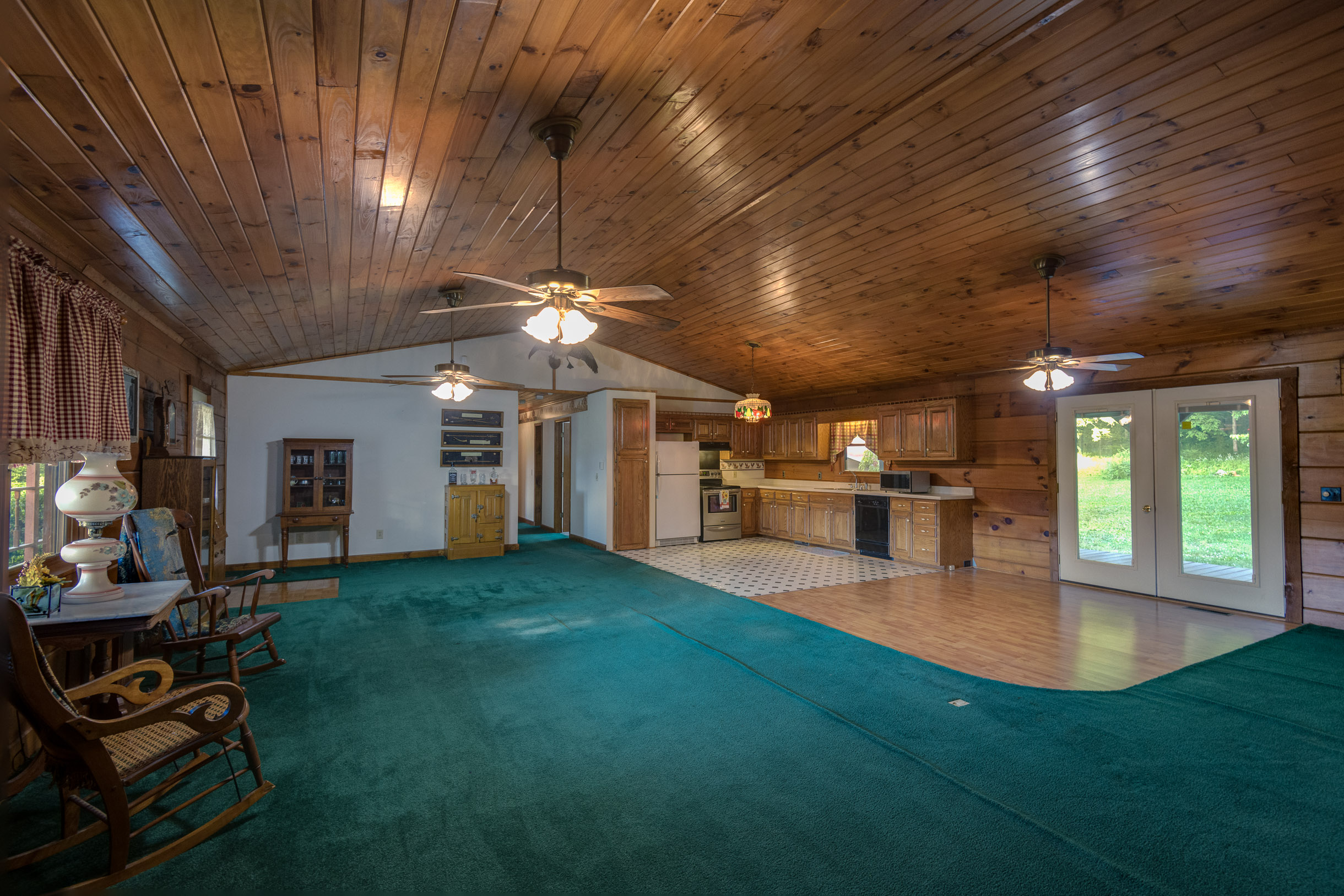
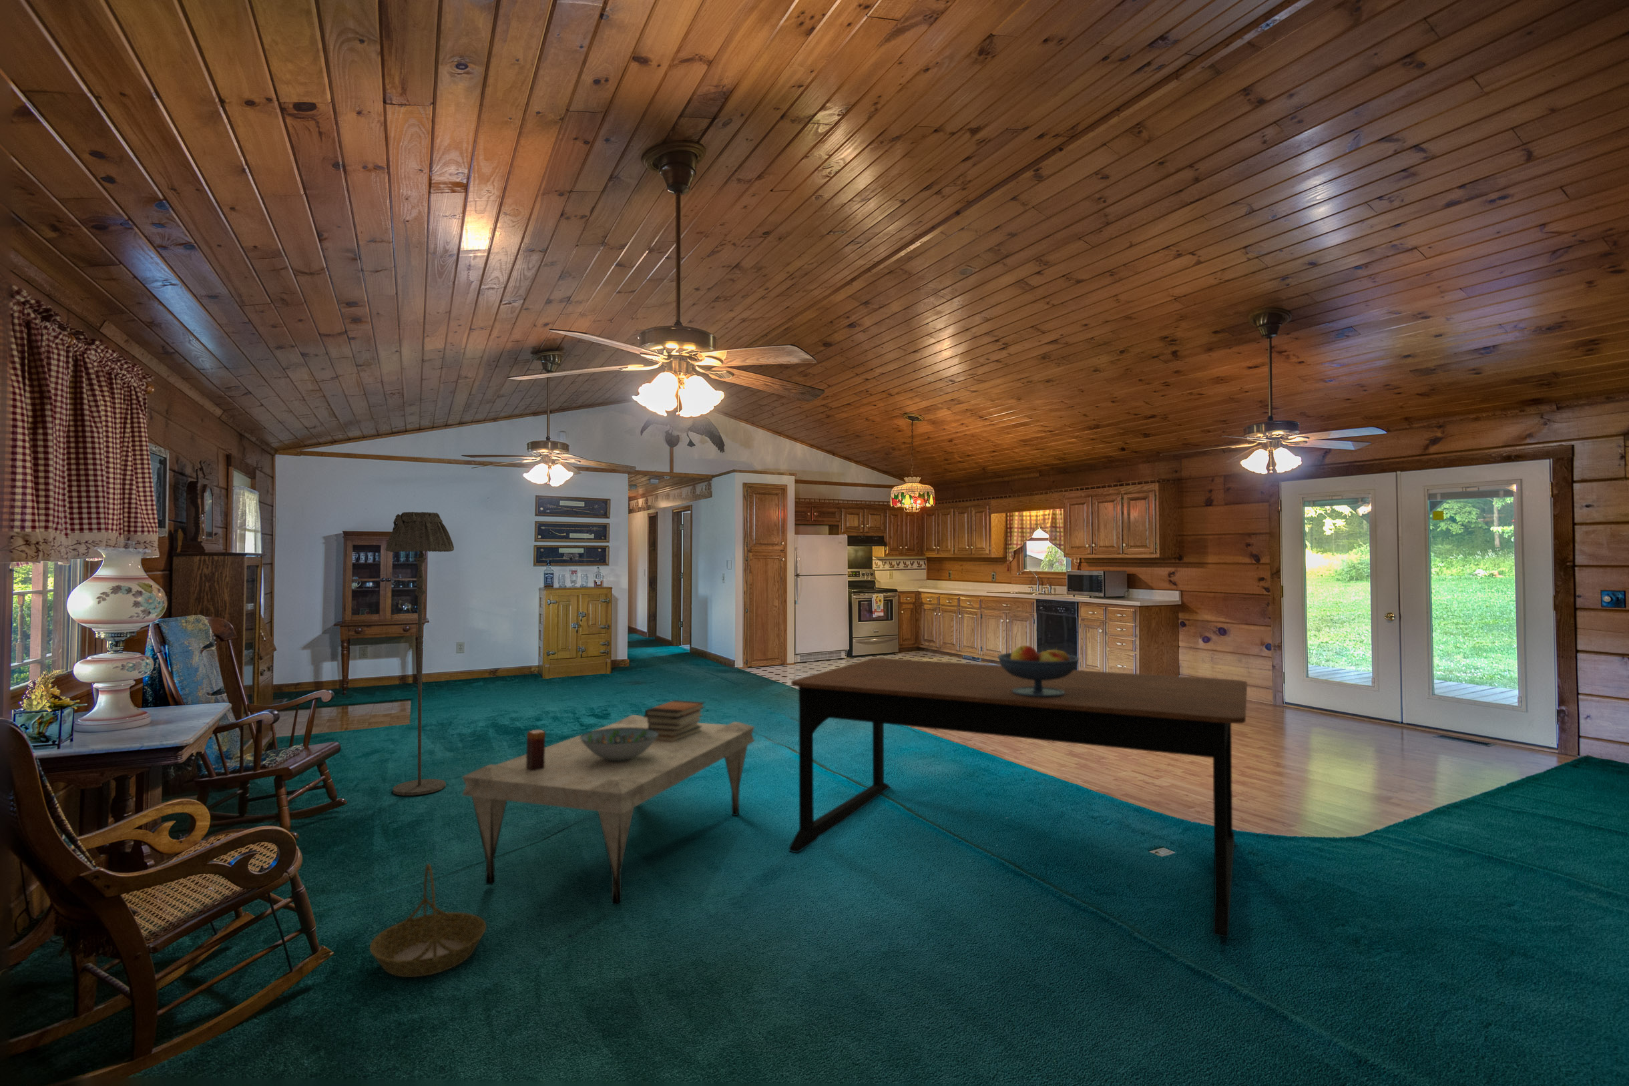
+ coffee table (627, 794)
+ fruit bowl (1038, 668)
+ decorative bowl (619, 745)
+ dining table (1021, 738)
+ candle (536, 749)
+ book stack (675, 720)
+ floor lamp (419, 650)
+ basket (430, 914)
